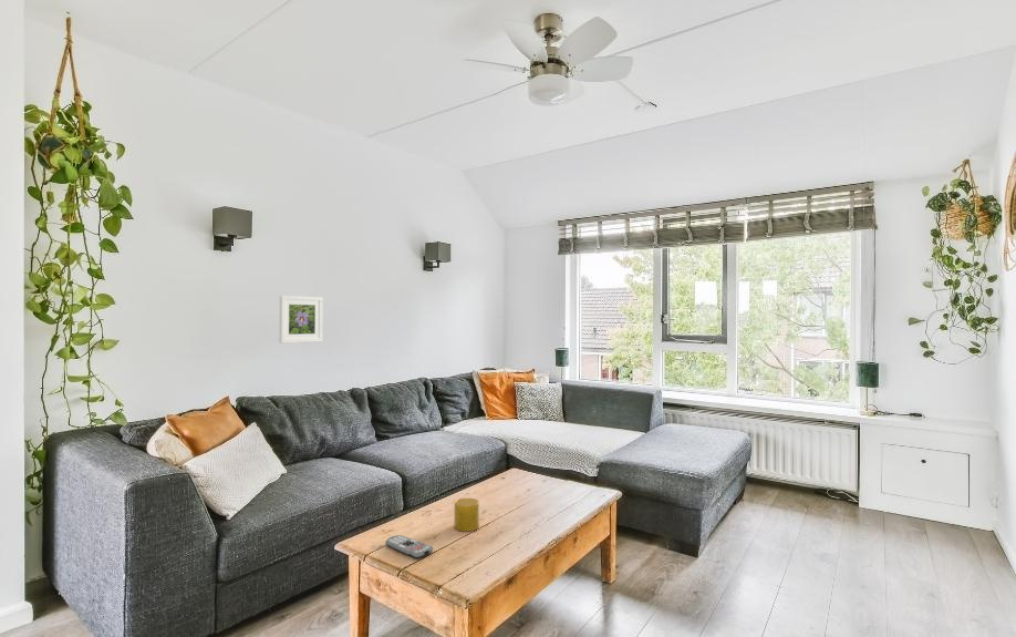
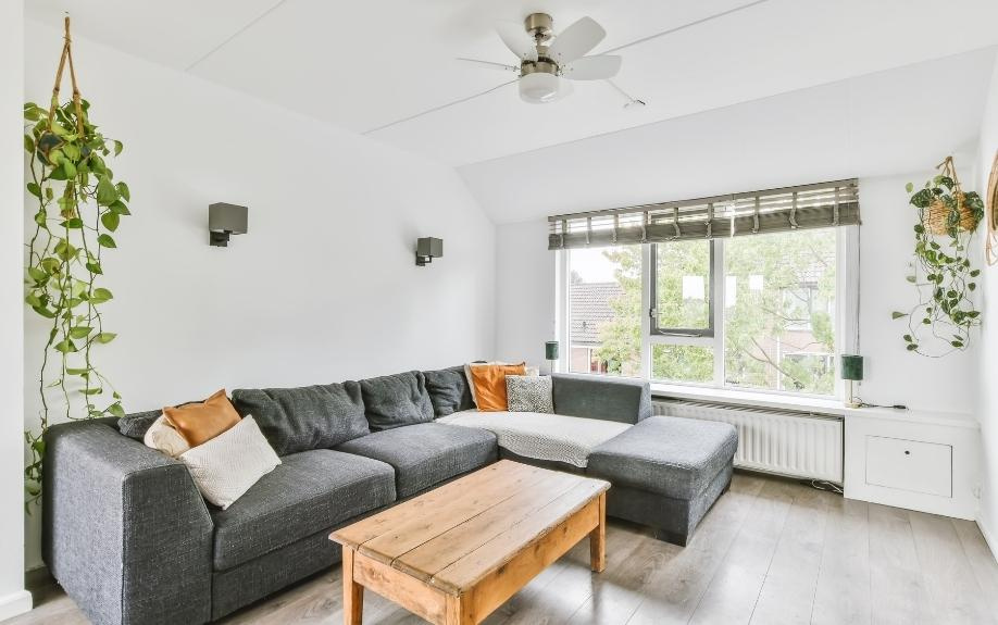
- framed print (301, 319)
- remote control (407, 545)
- cup (466, 514)
